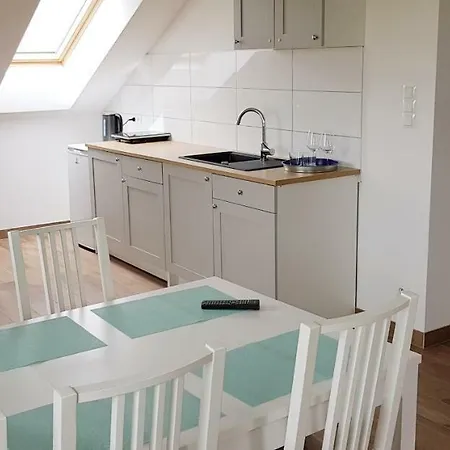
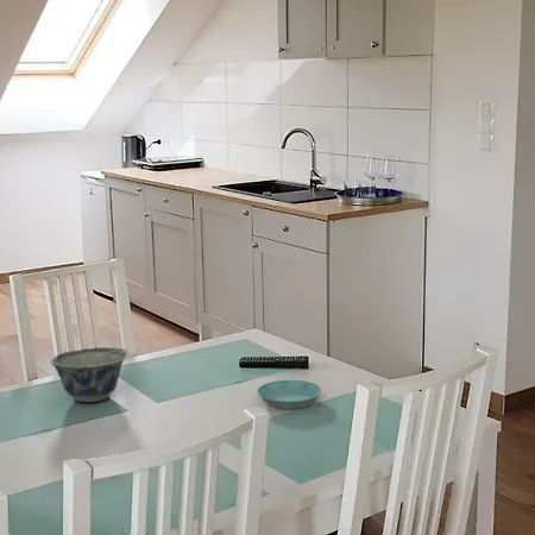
+ saucer (289, 395)
+ bowl (90, 376)
